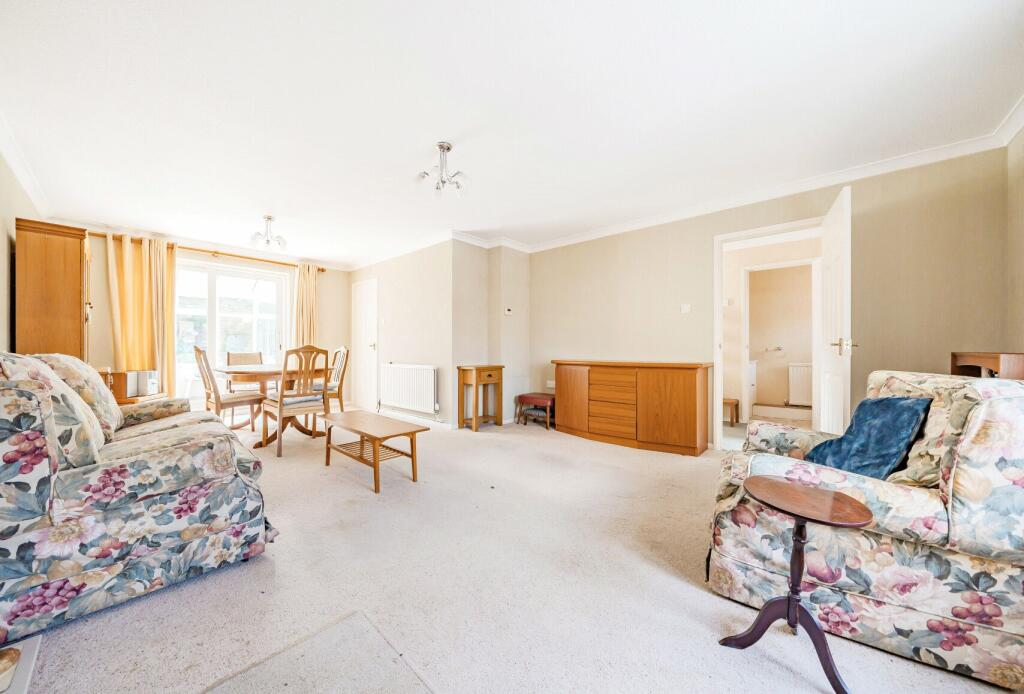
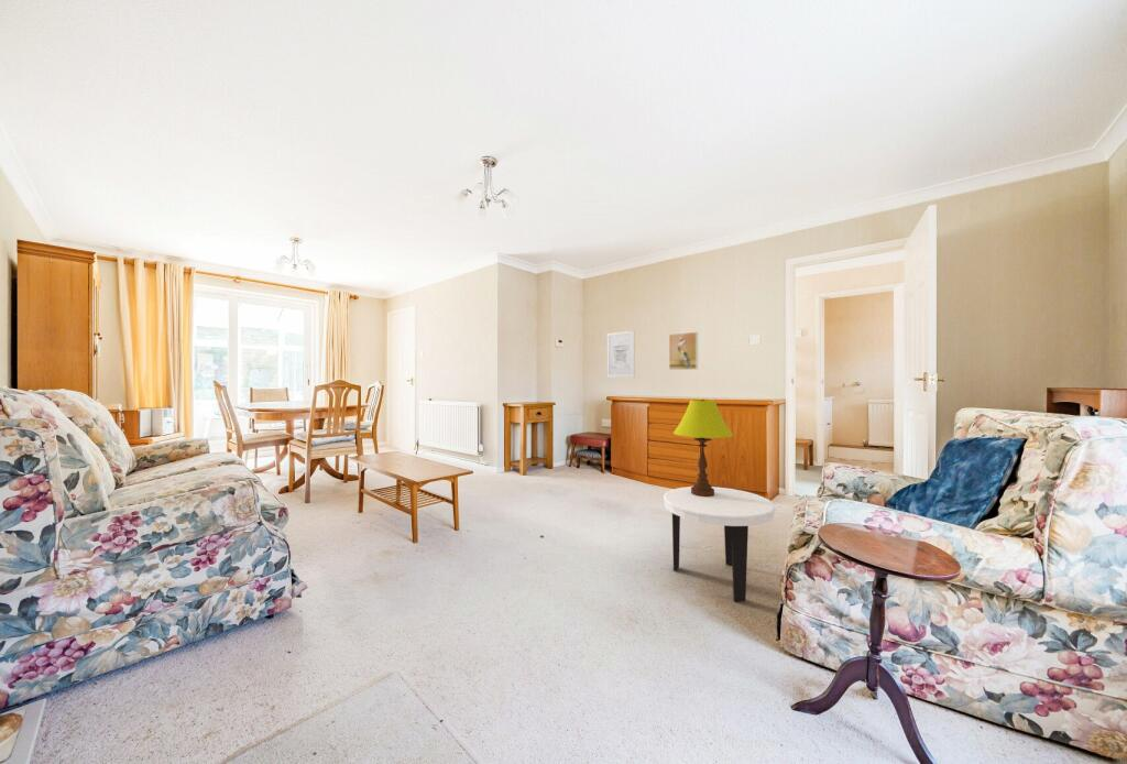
+ table lamp (702, 446)
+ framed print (682, 351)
+ wall art (620, 354)
+ side table (724, 537)
